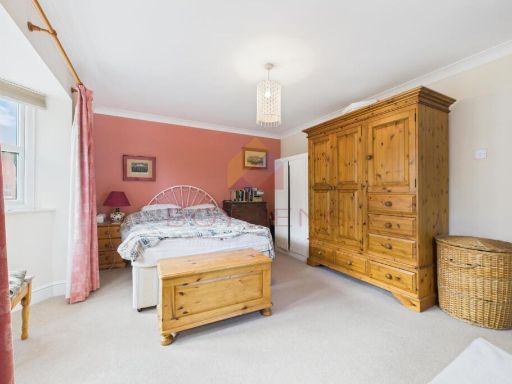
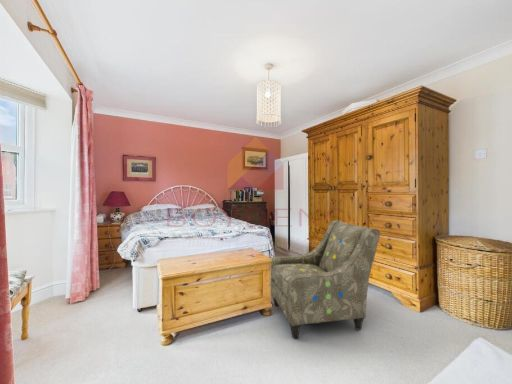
+ armchair (319, 270)
